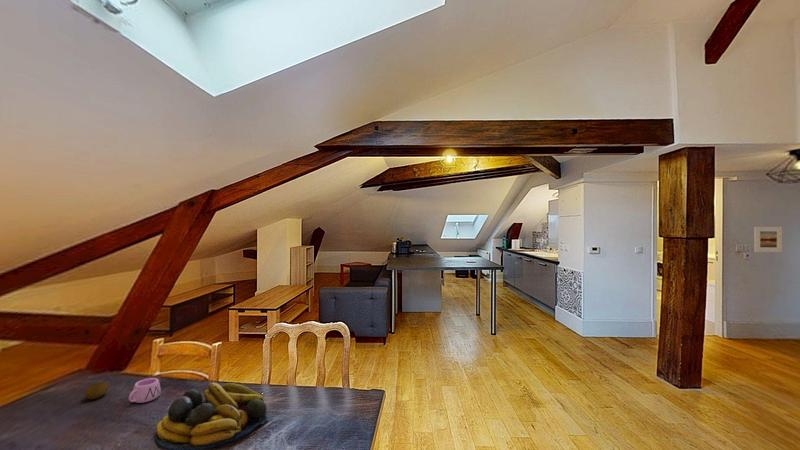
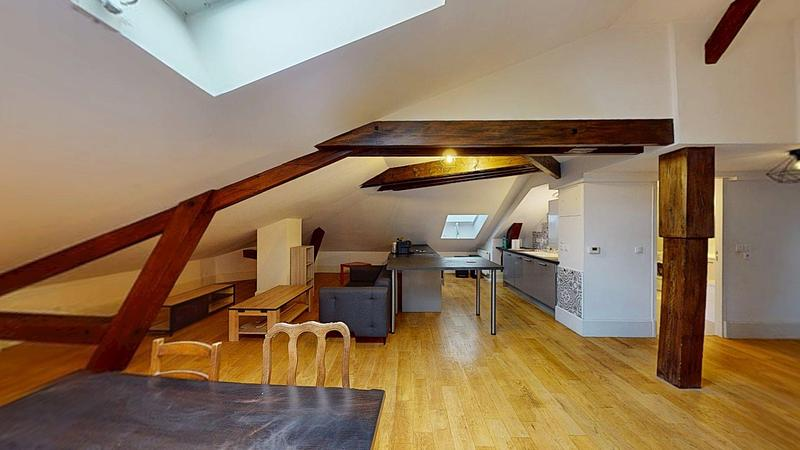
- fruit (96, 390)
- fruit bowl (214, 405)
- mug (143, 391)
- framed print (768, 239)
